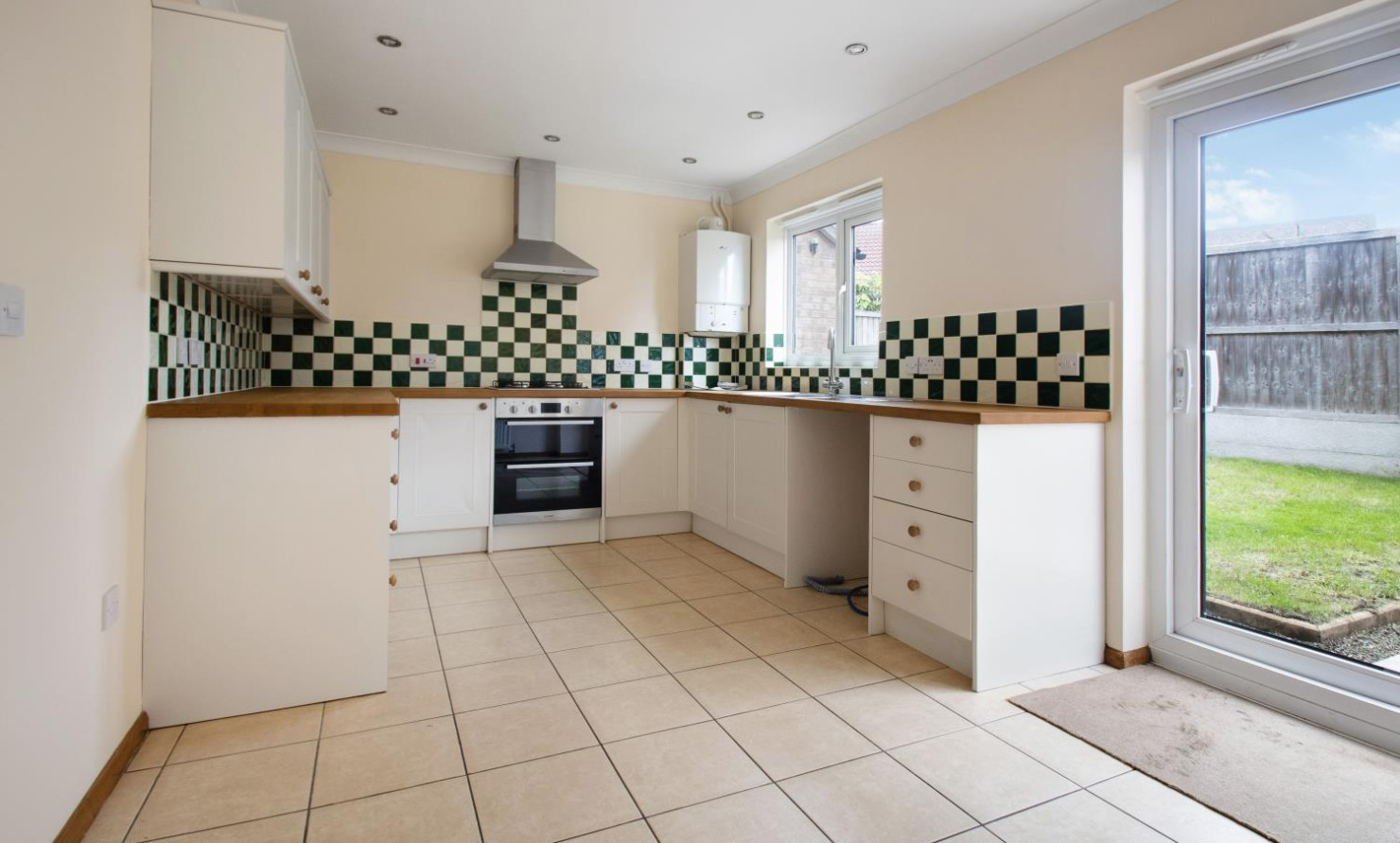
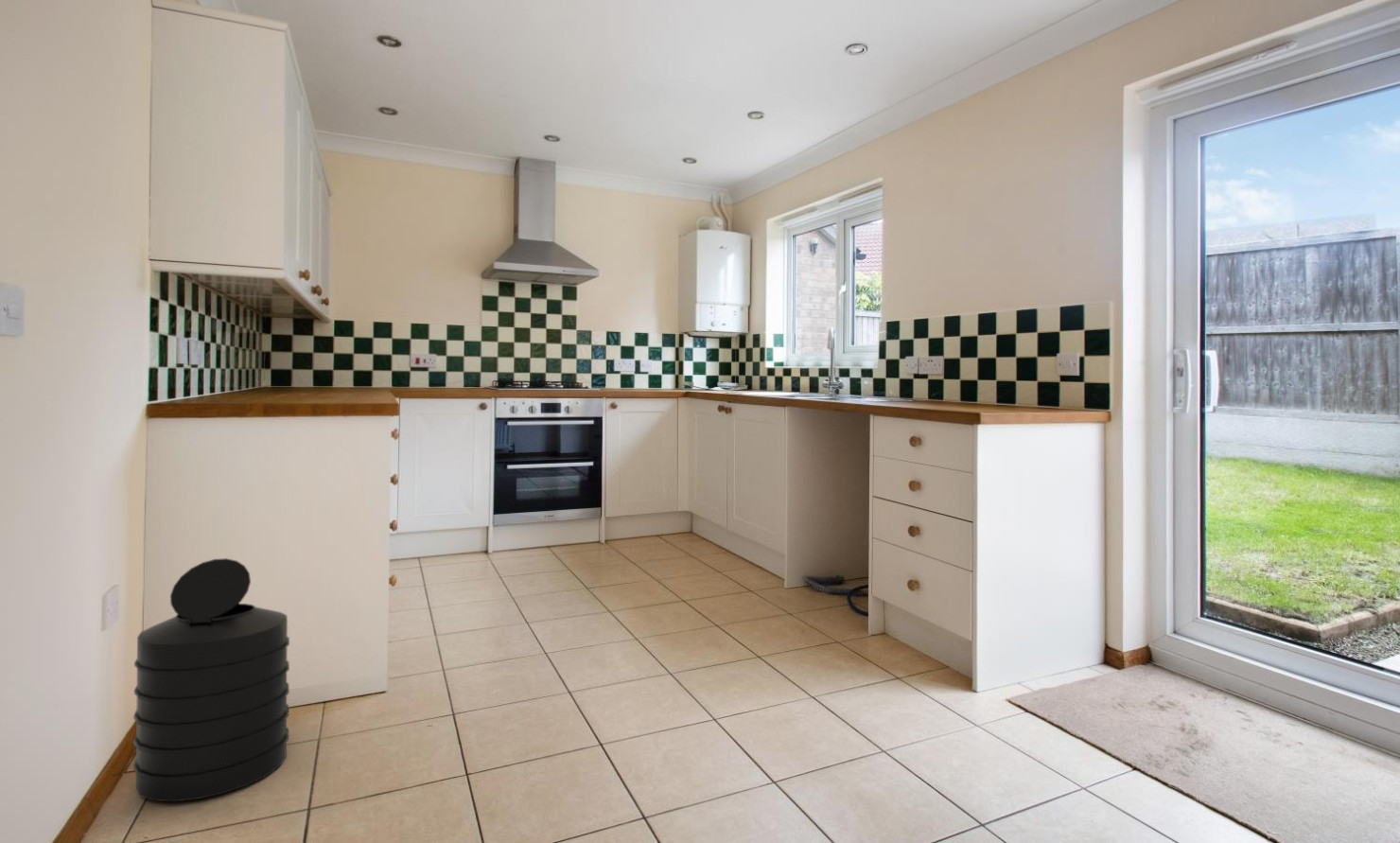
+ trash can (216, 664)
